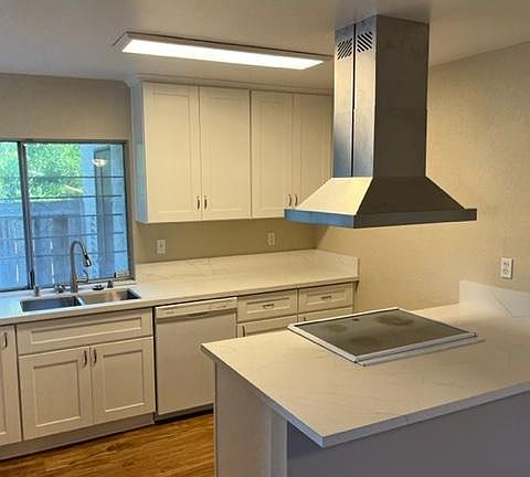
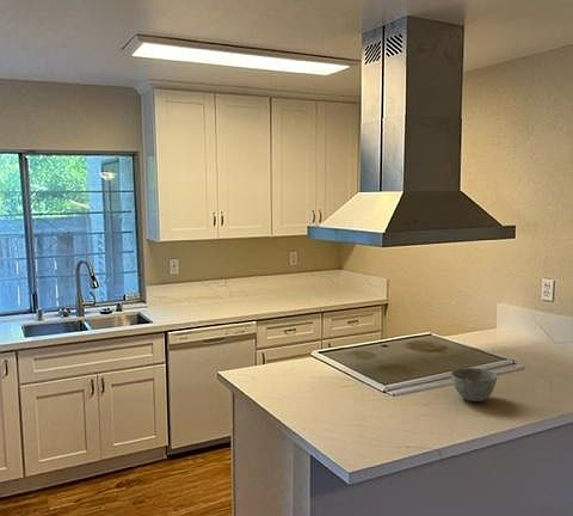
+ bowl (473, 386)
